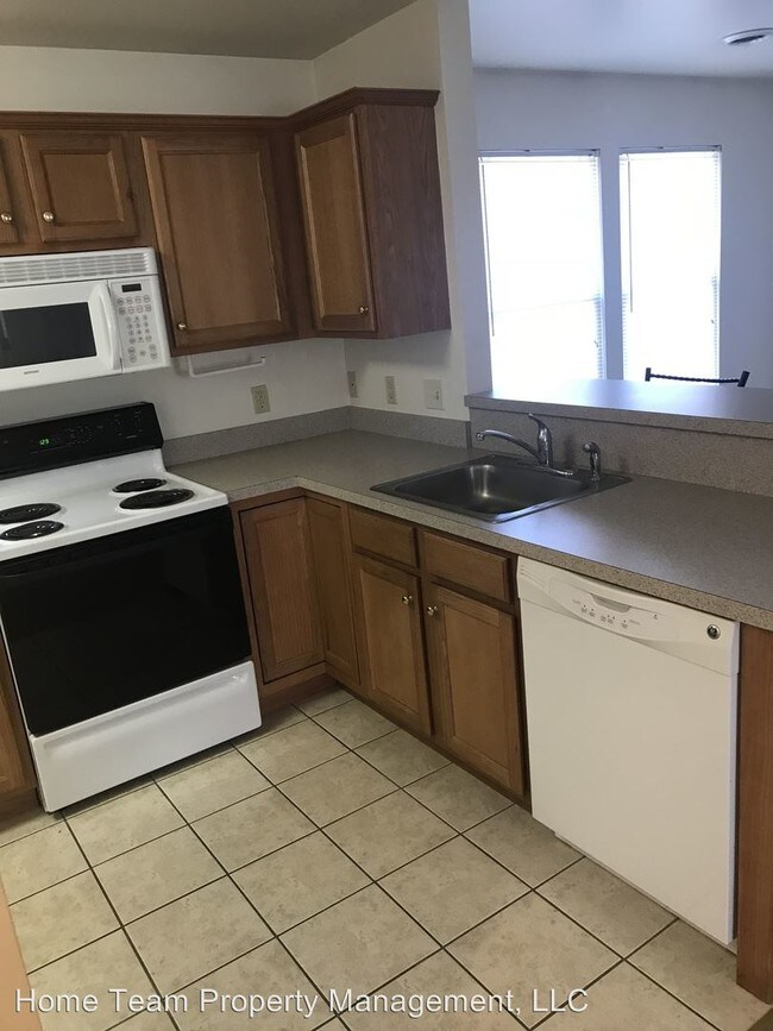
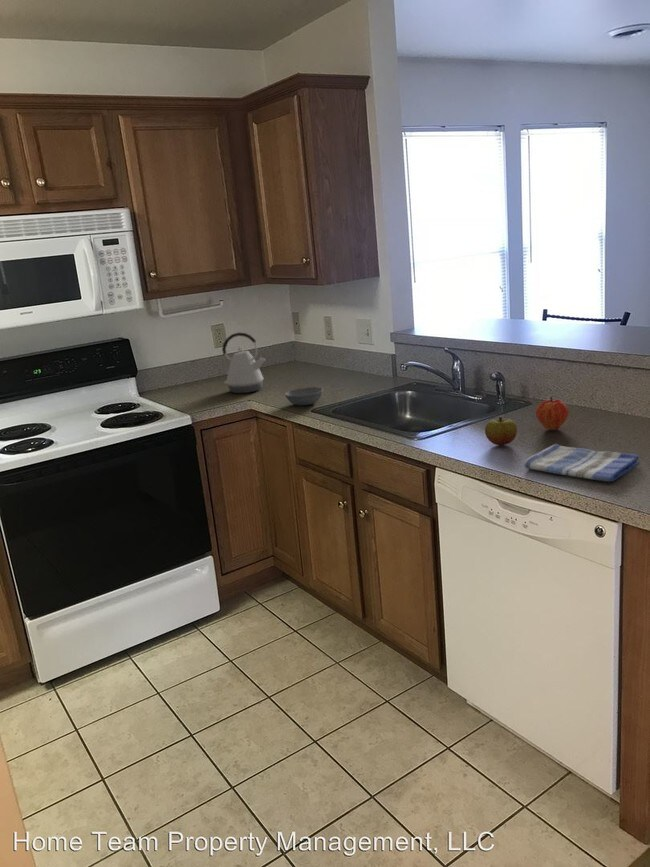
+ bowl (304, 397)
+ apple (500, 430)
+ kettle (243, 361)
+ fruit (552, 412)
+ dish towel (580, 461)
